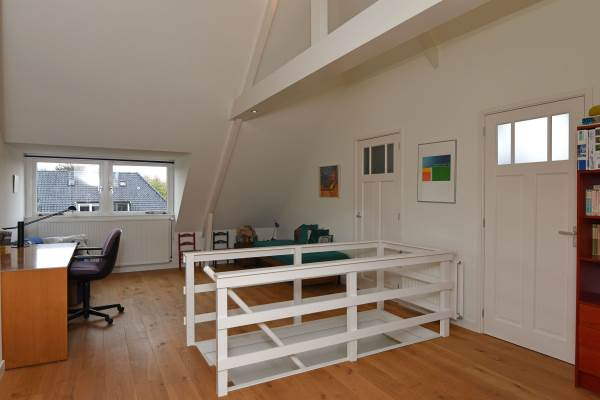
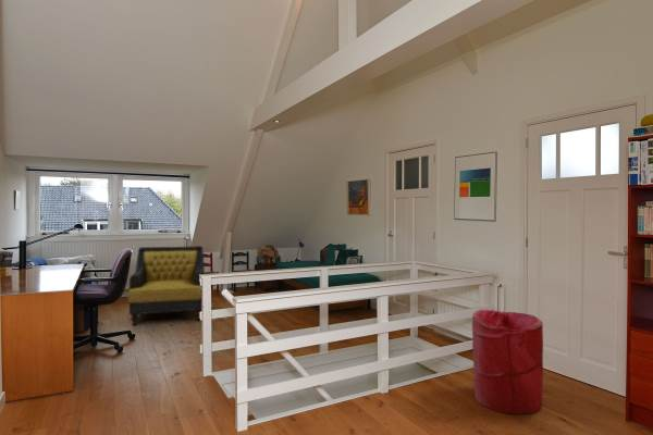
+ armchair (169, 282)
+ laundry hamper (506, 358)
